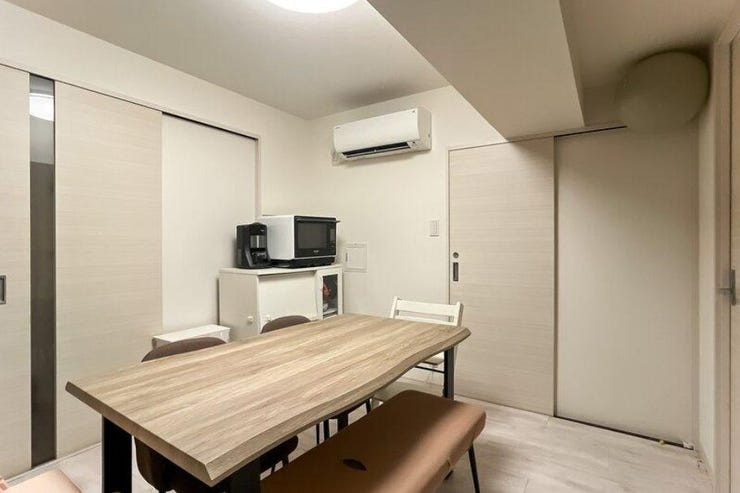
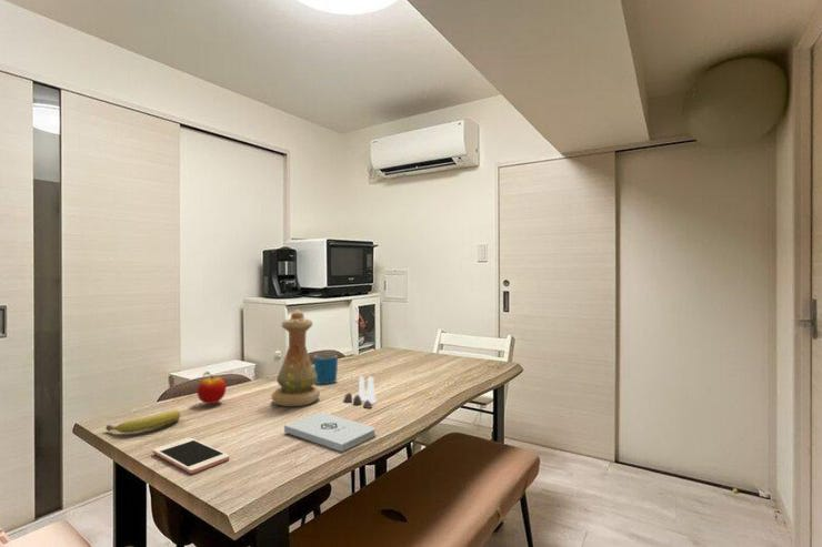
+ notepad (330, 429)
+ mug (323, 367)
+ cell phone (190, 454)
+ fruit (146, 421)
+ vase (295, 354)
+ salt and pepper shaker set (362, 389)
+ apple (211, 387)
